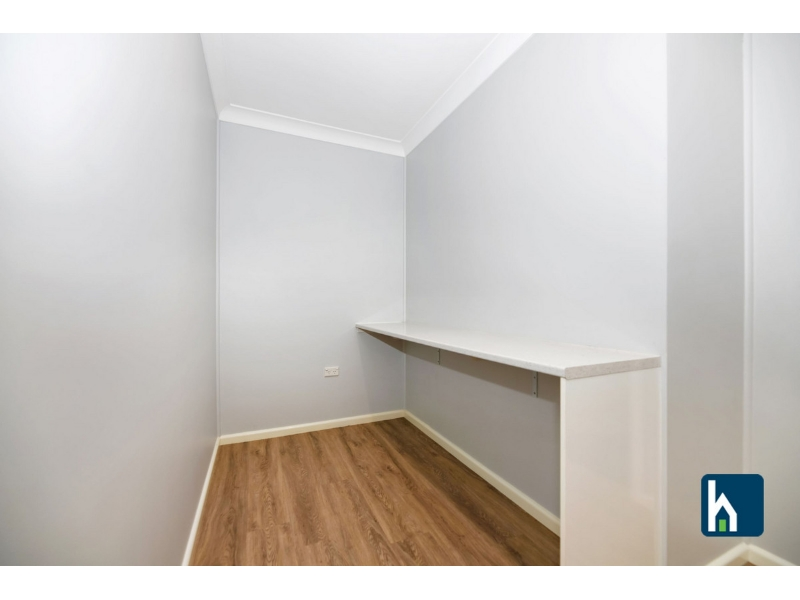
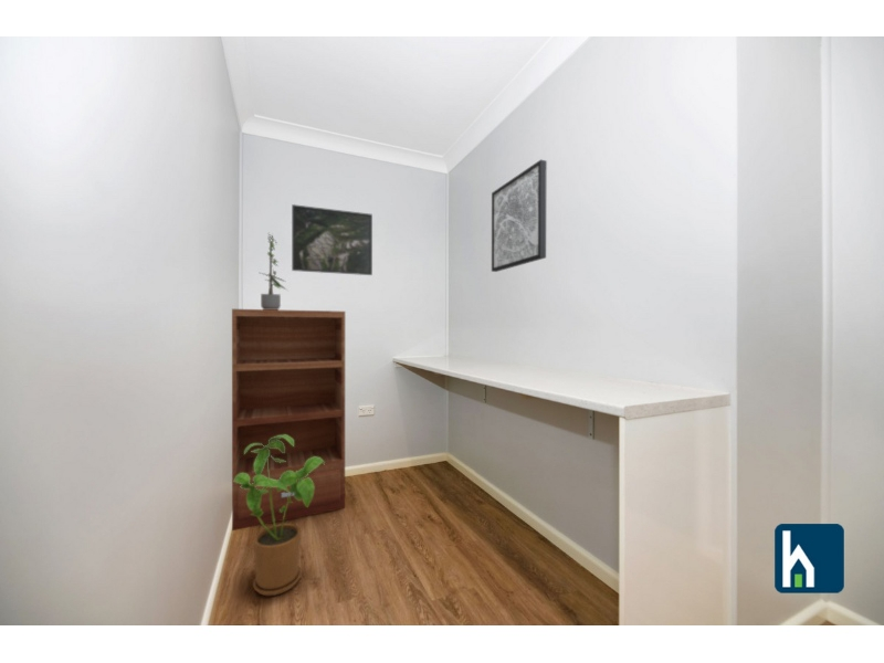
+ bookshelf (291, 410)
+ potted plant (274, 272)
+ wall art (516, 221)
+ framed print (333, 241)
+ house plant (283, 508)
